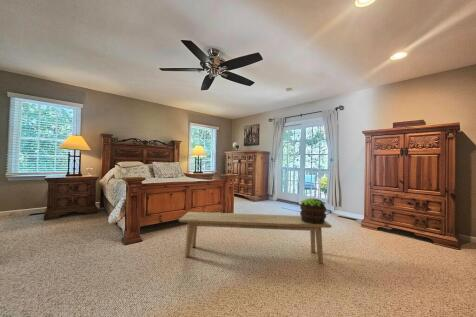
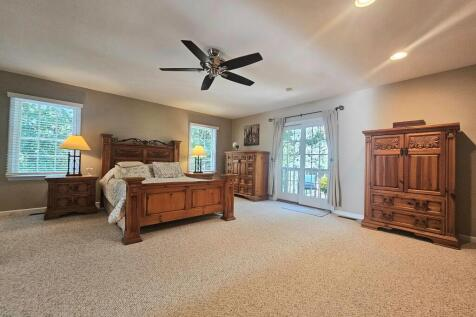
- potted plant (313, 209)
- bench (256, 228)
